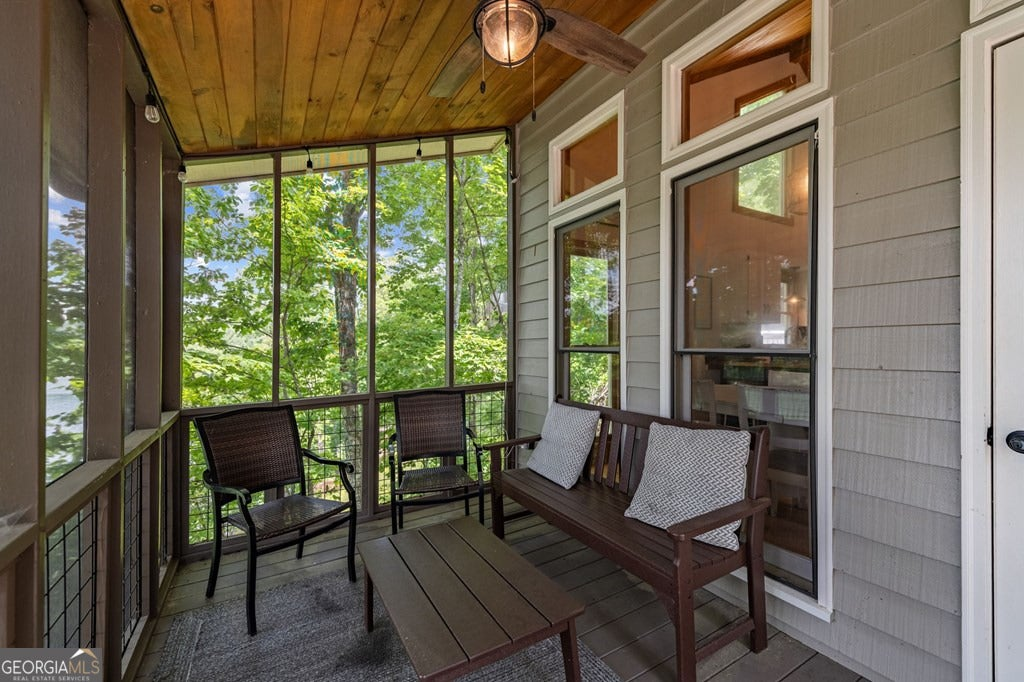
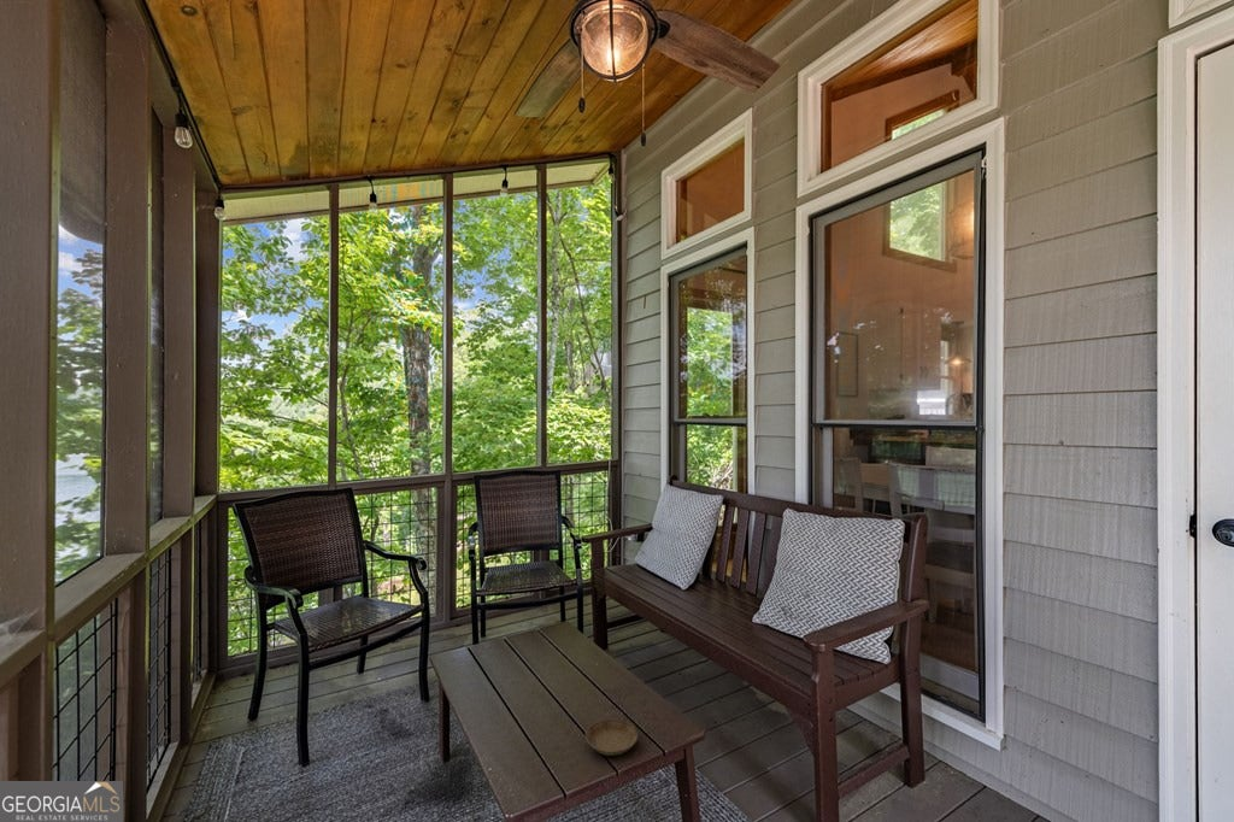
+ saucer (611, 739)
